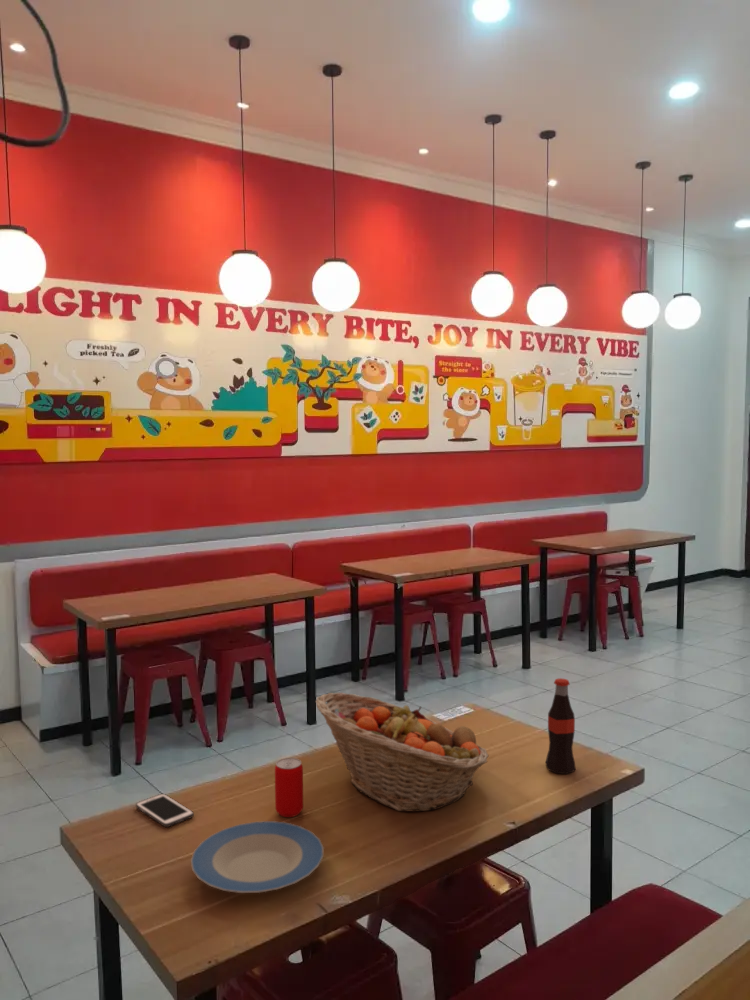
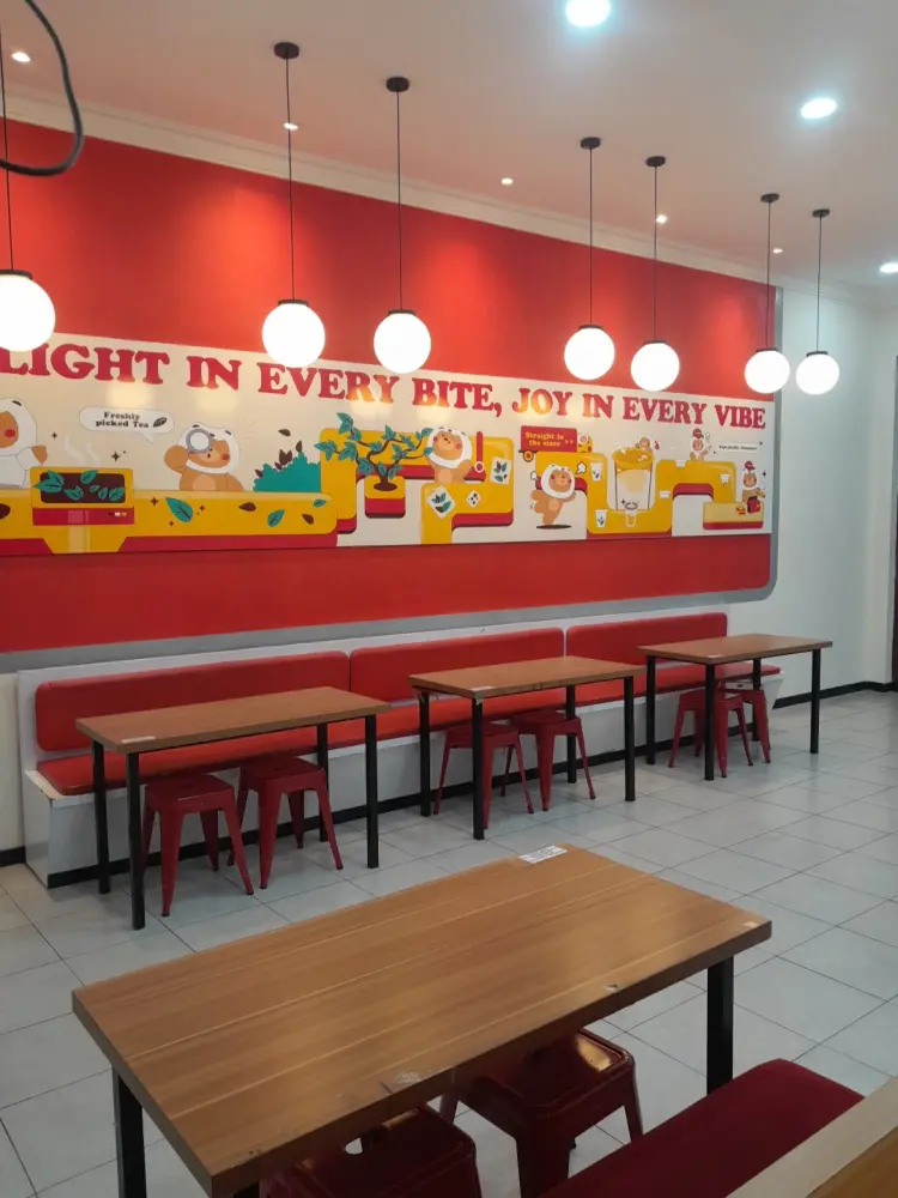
- plate (258, 861)
- fruit basket (399, 741)
- cell phone (164, 809)
- bottle (561, 724)
- beverage can (289, 787)
